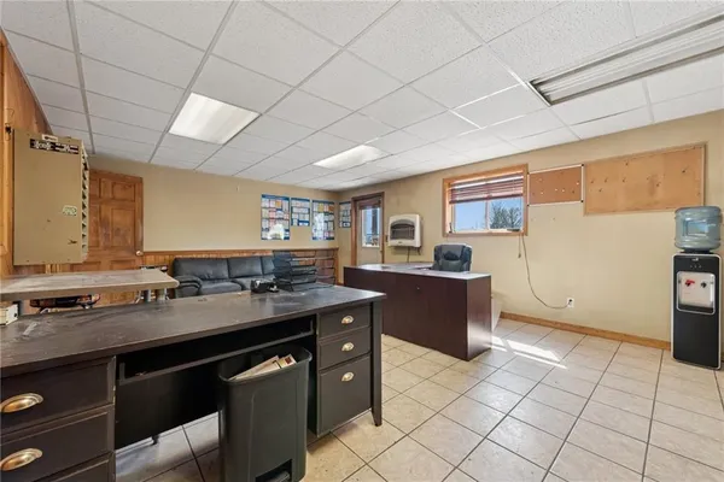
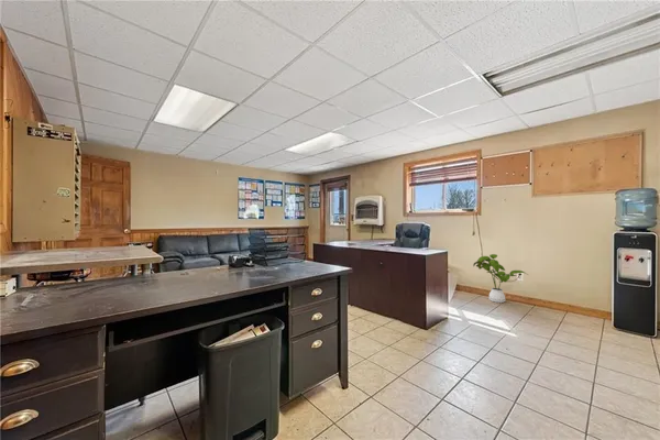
+ house plant (497, 276)
